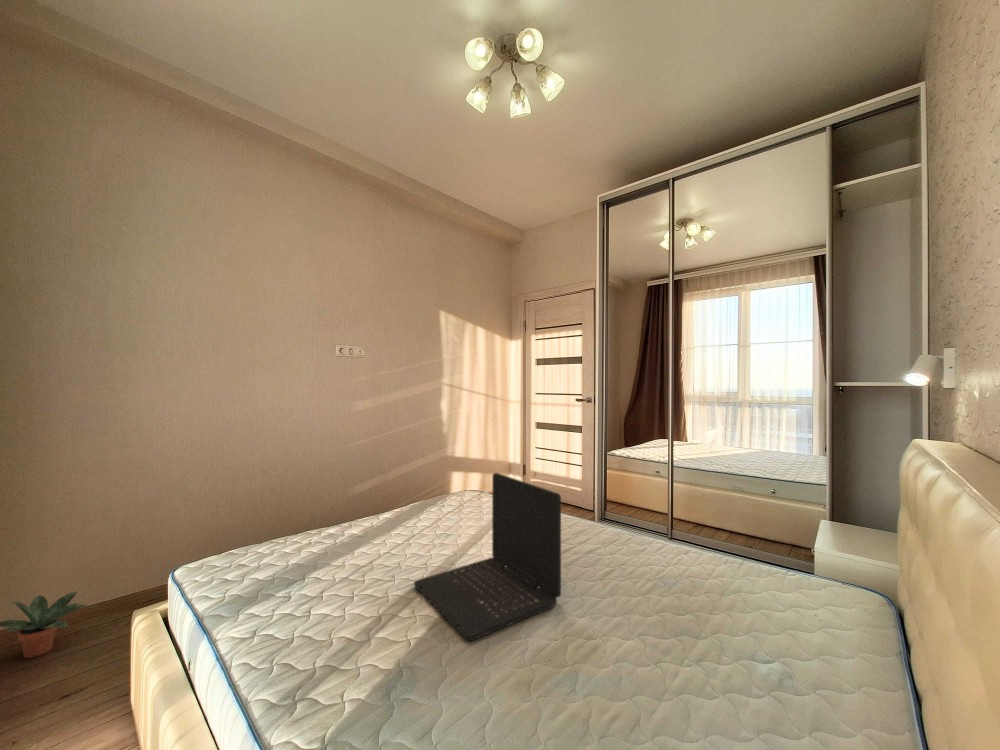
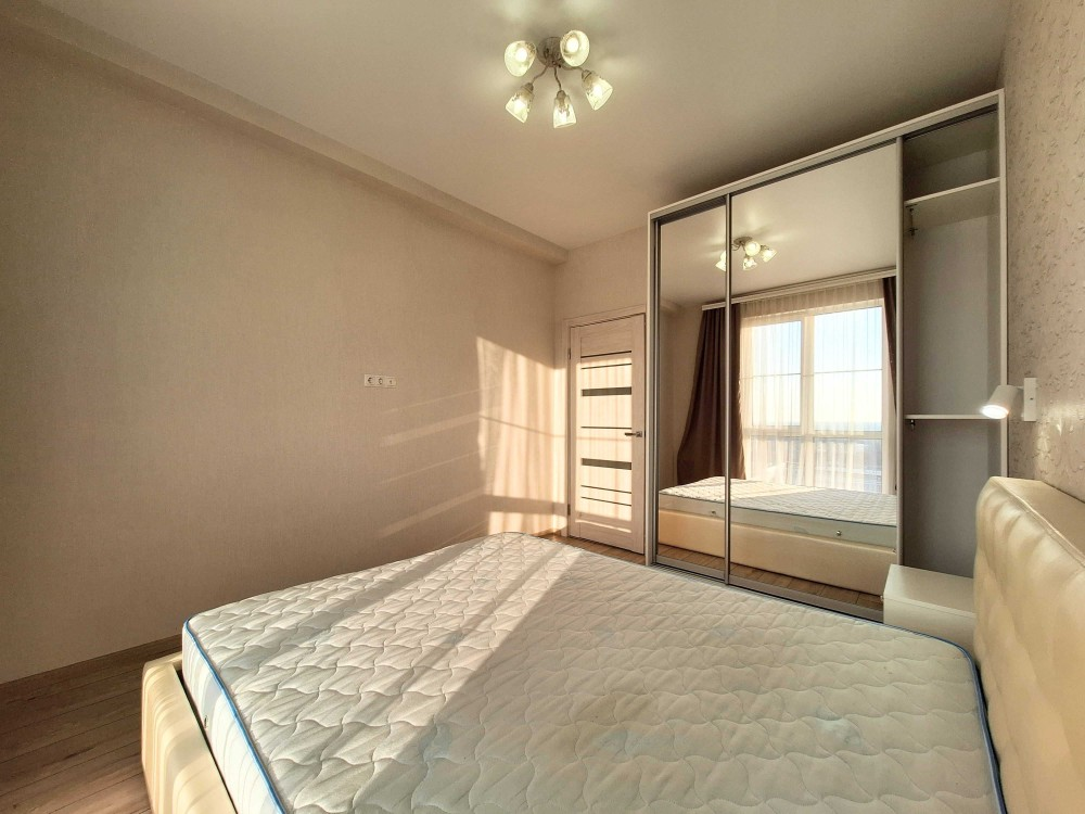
- laptop (492, 542)
- potted plant (39, 623)
